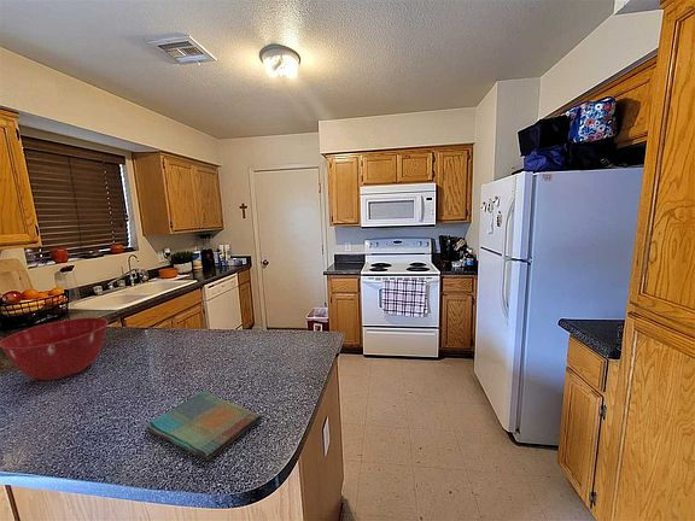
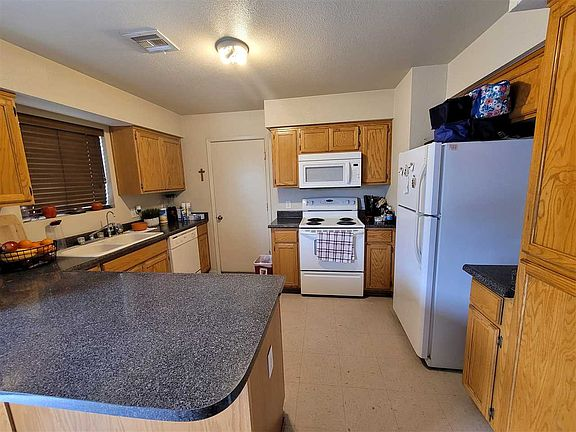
- dish towel (205, 420)
- mixing bowl (60, 350)
